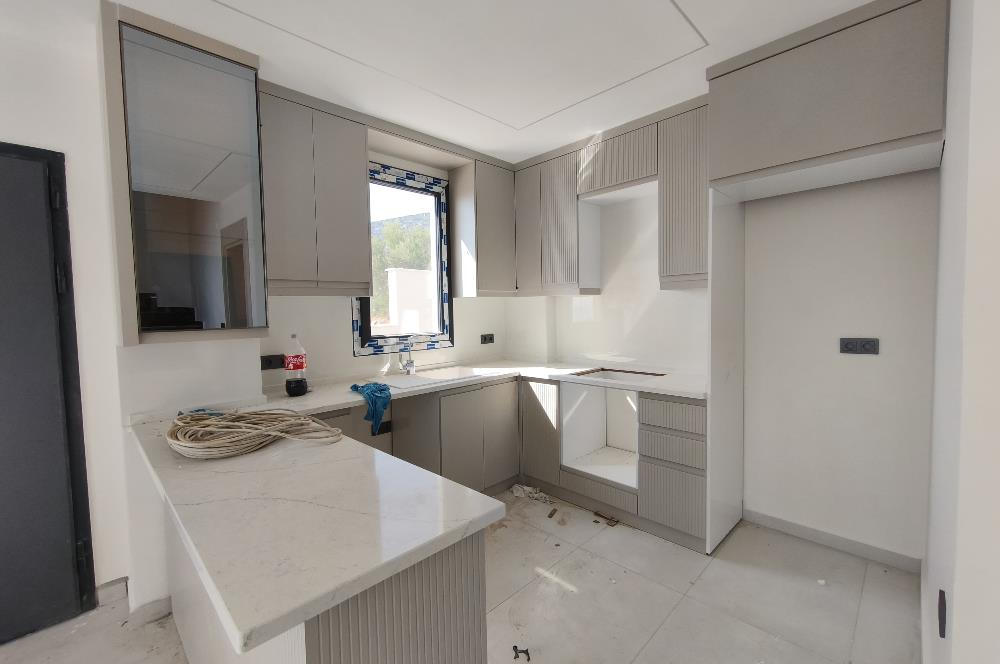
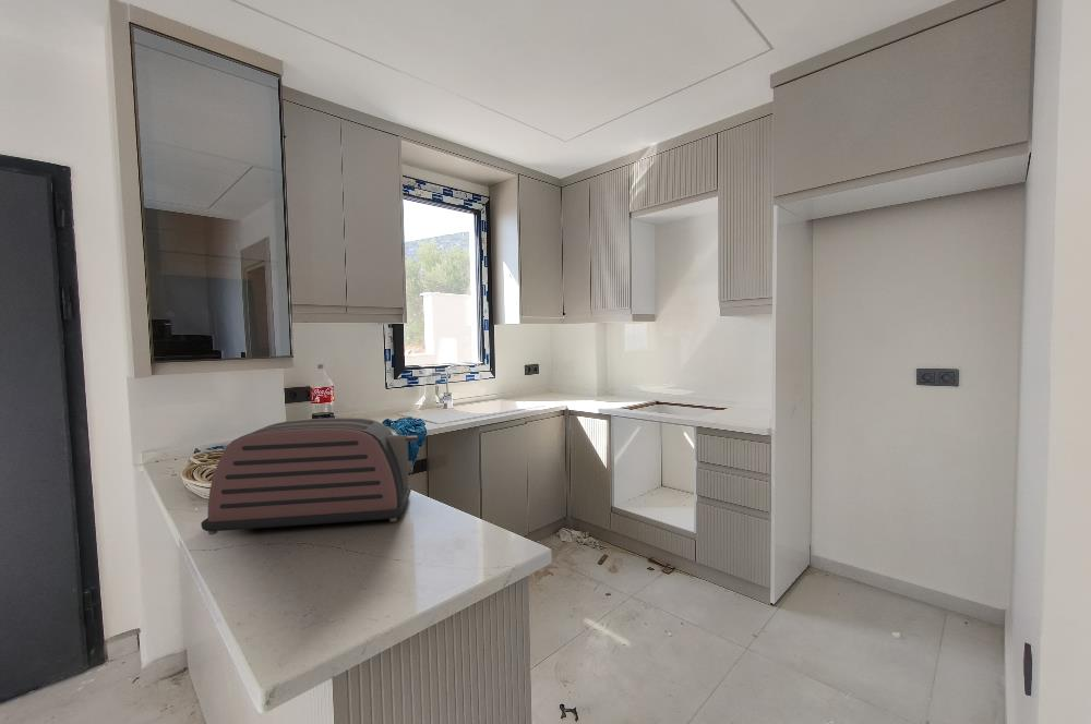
+ toaster (321, 468)
